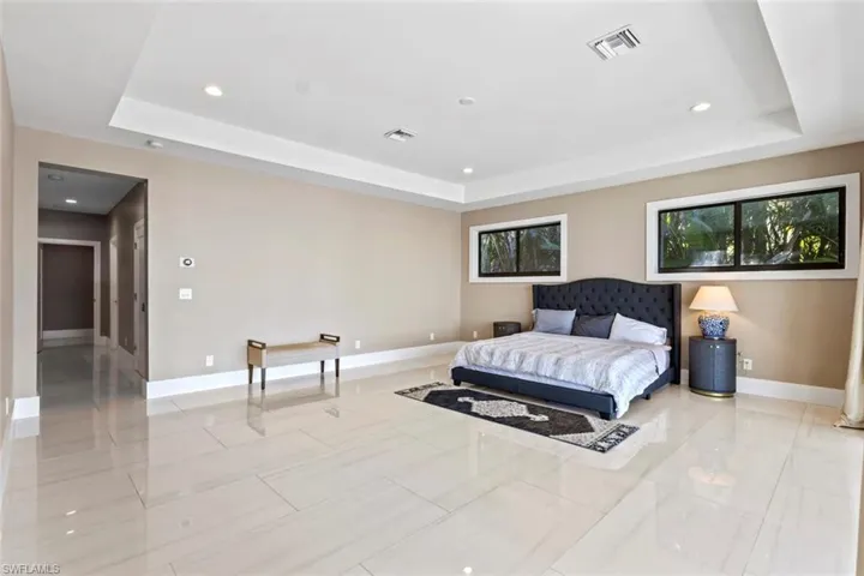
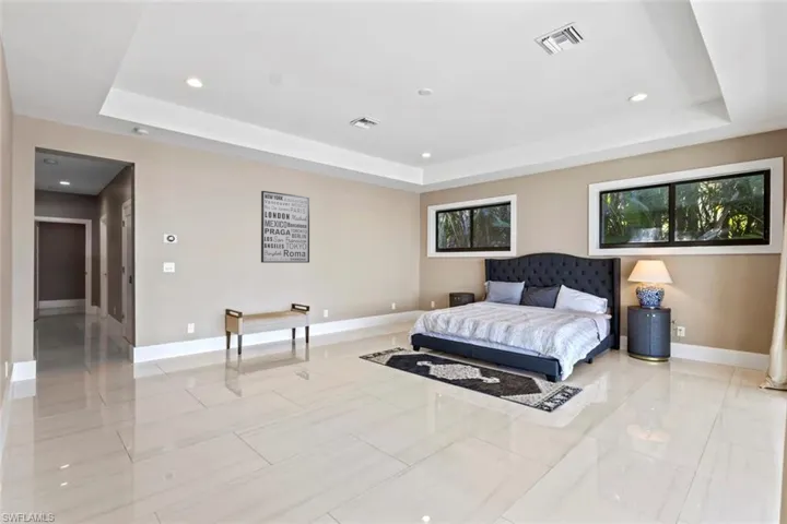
+ wall art (286, 228)
